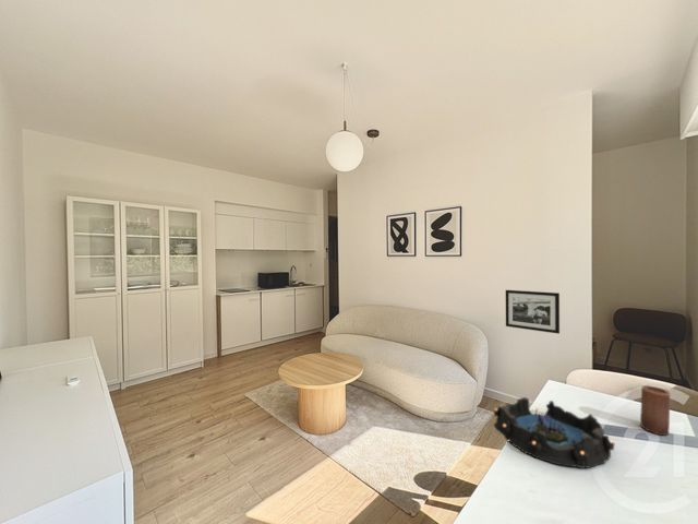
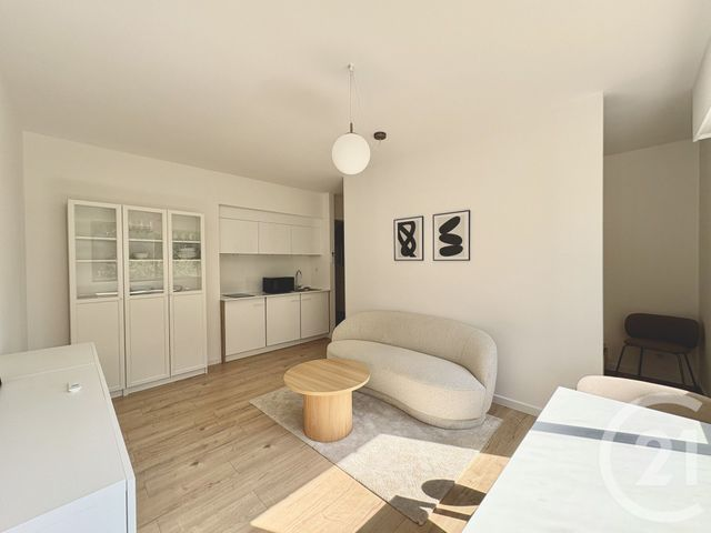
- decorative bowl (547, 425)
- picture frame (531, 310)
- candle (654, 409)
